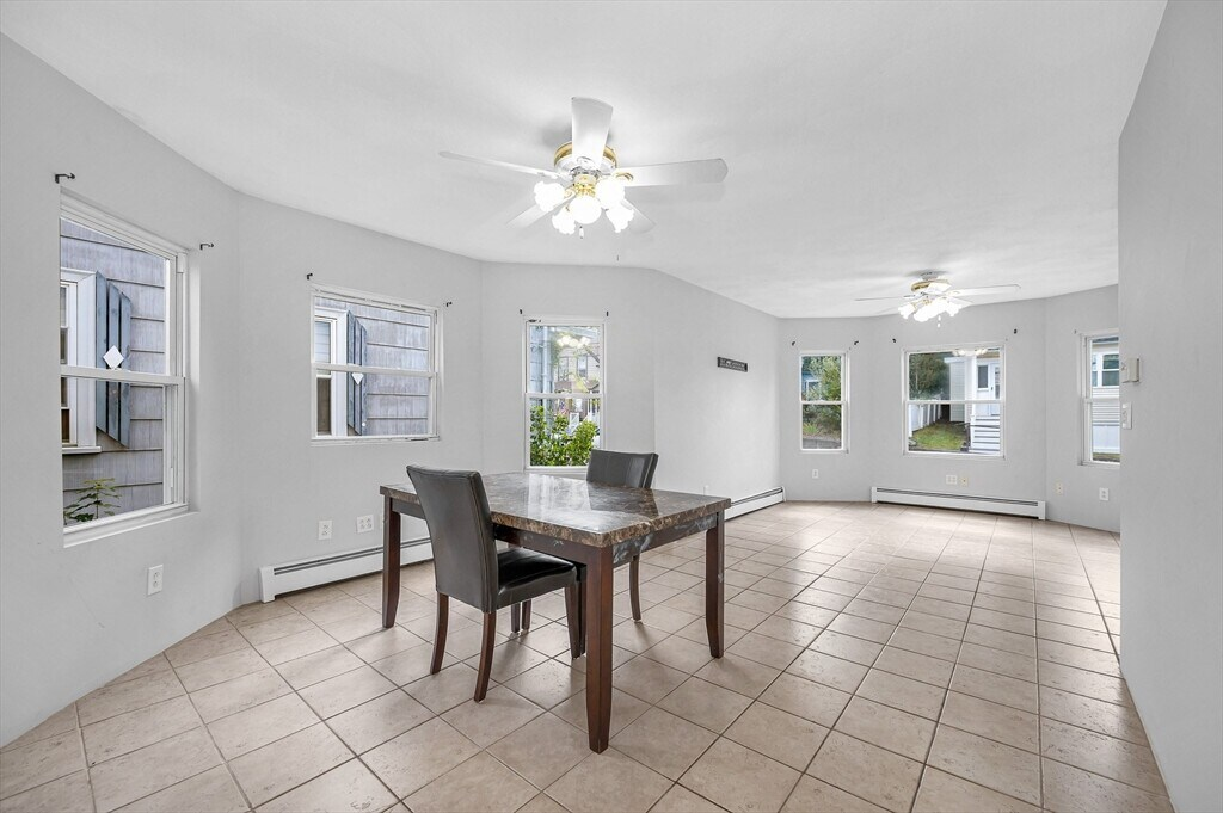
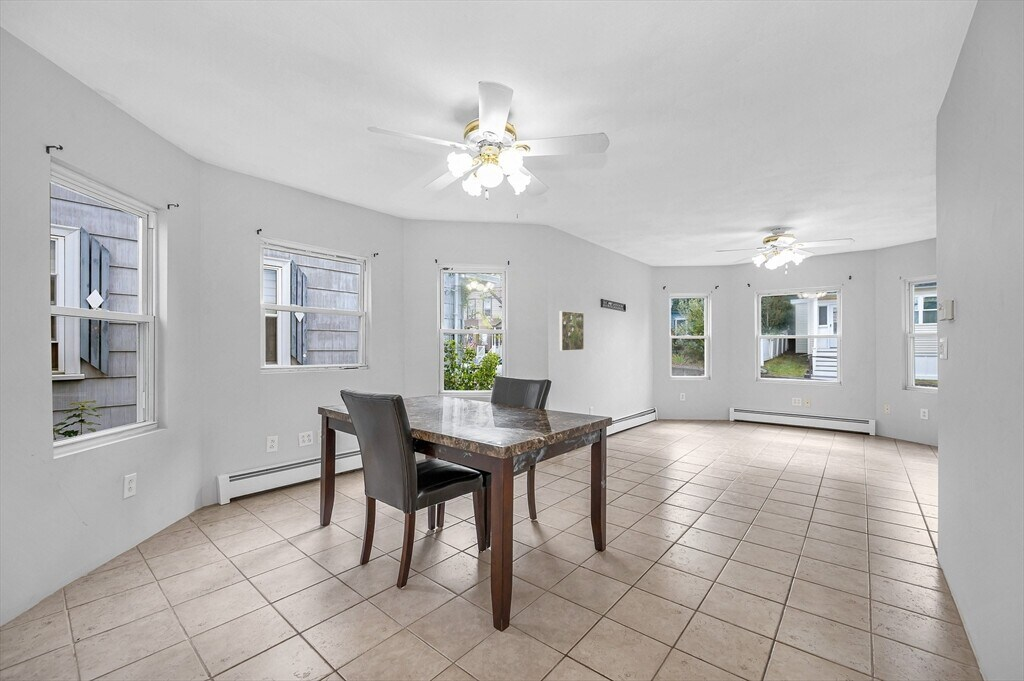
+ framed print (572, 331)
